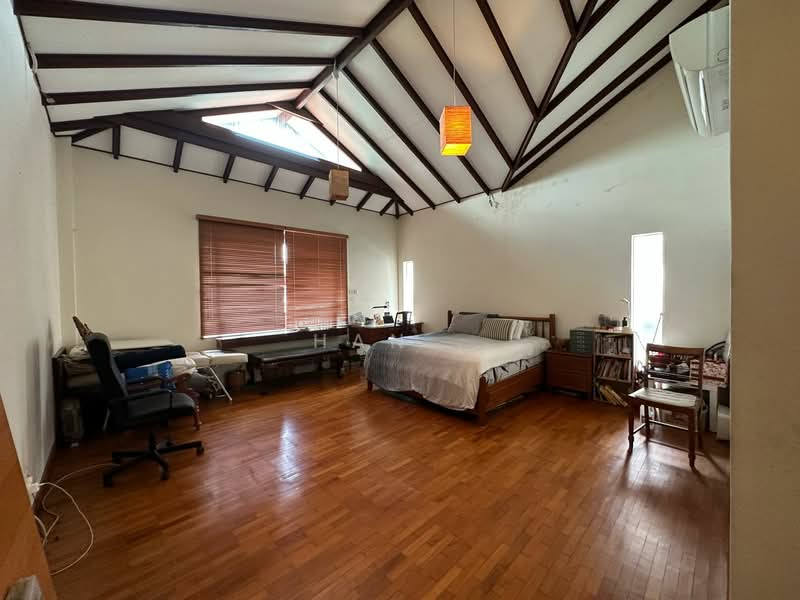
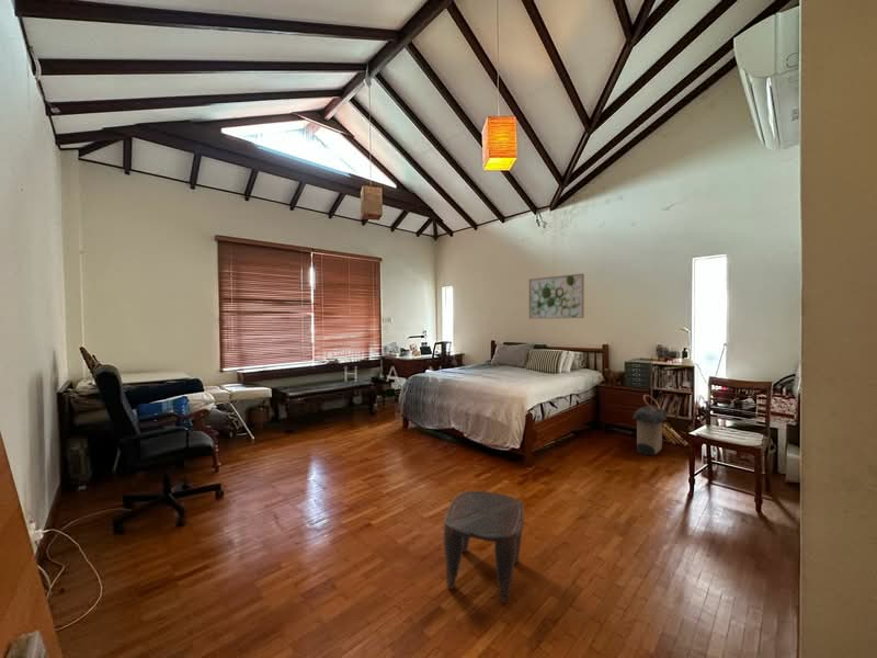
+ wall art (554, 297)
+ stool (485, 540)
+ laundry hamper (650, 423)
